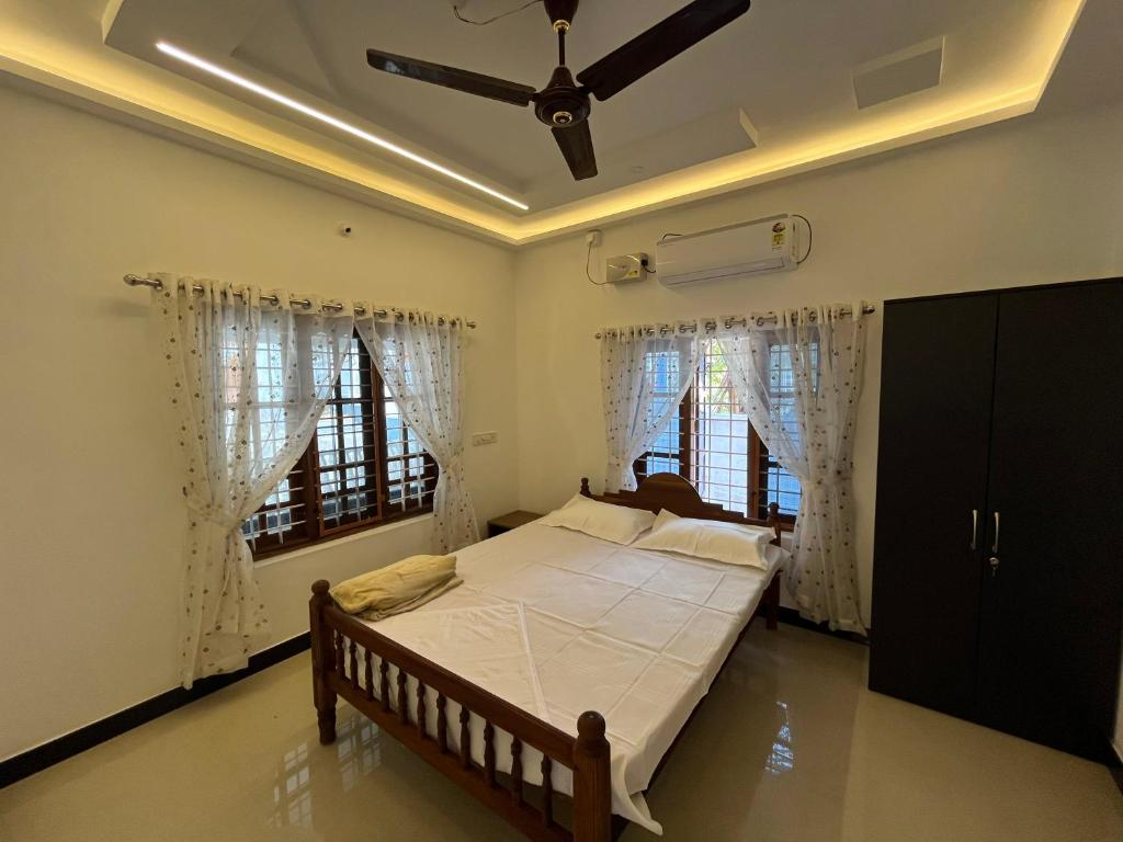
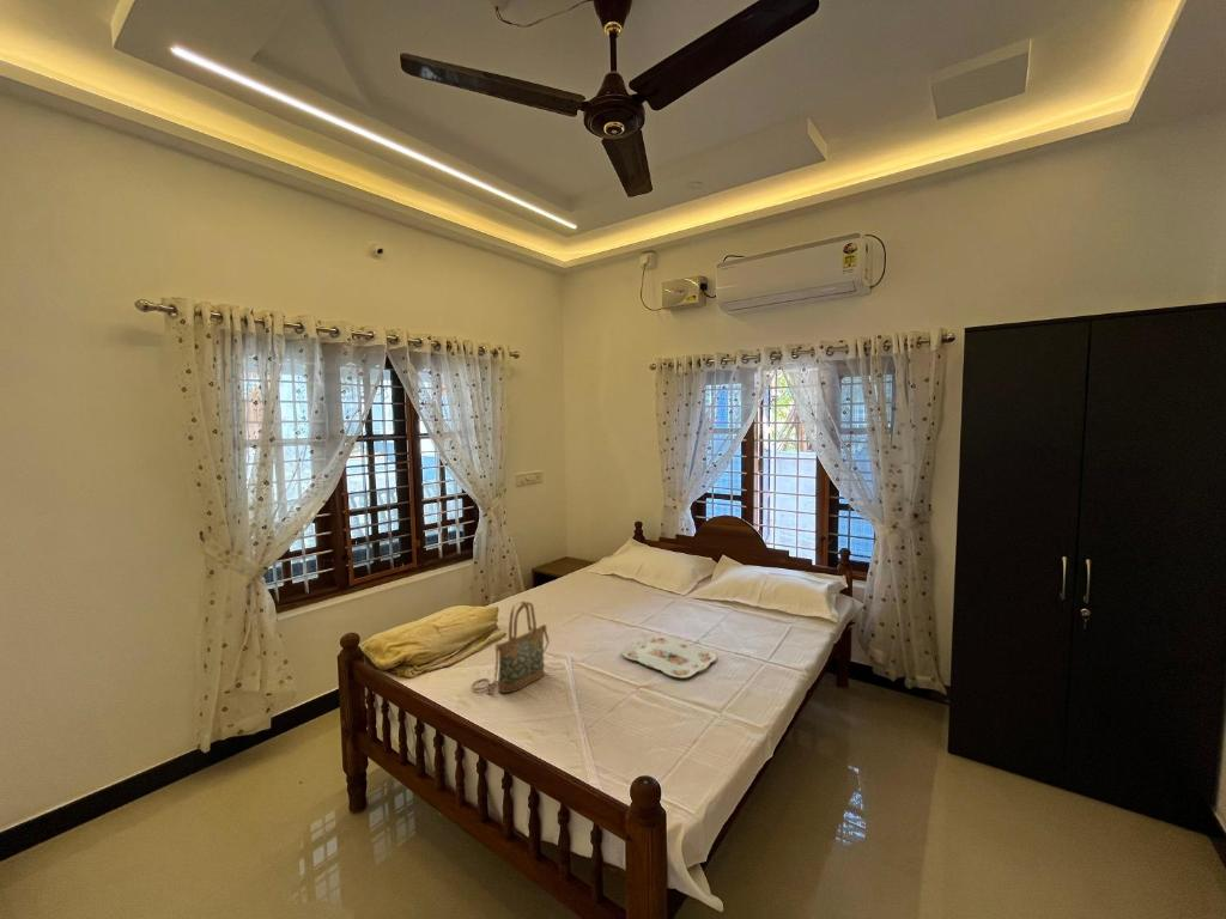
+ serving tray (668, 655)
+ handbag (515, 639)
